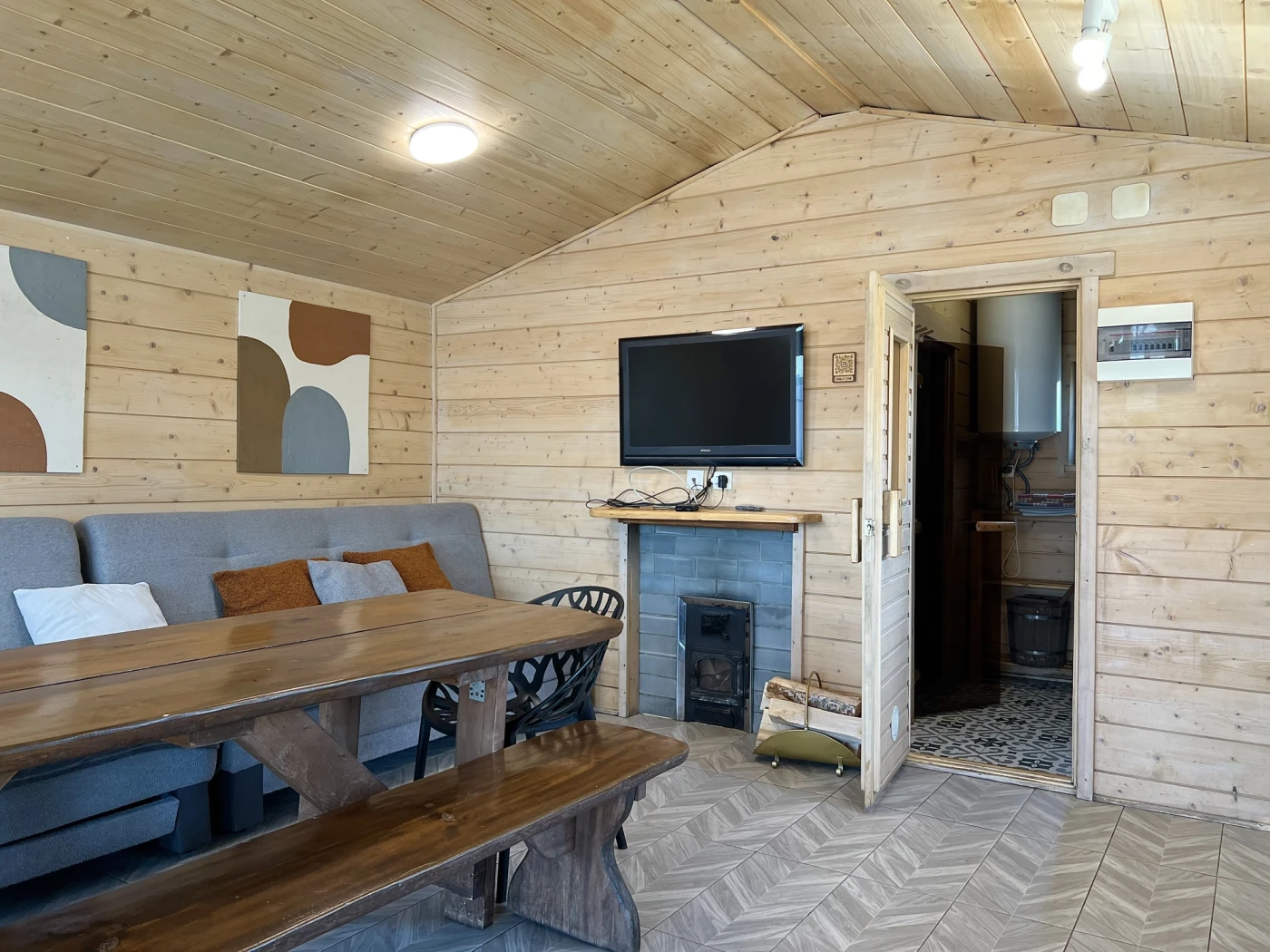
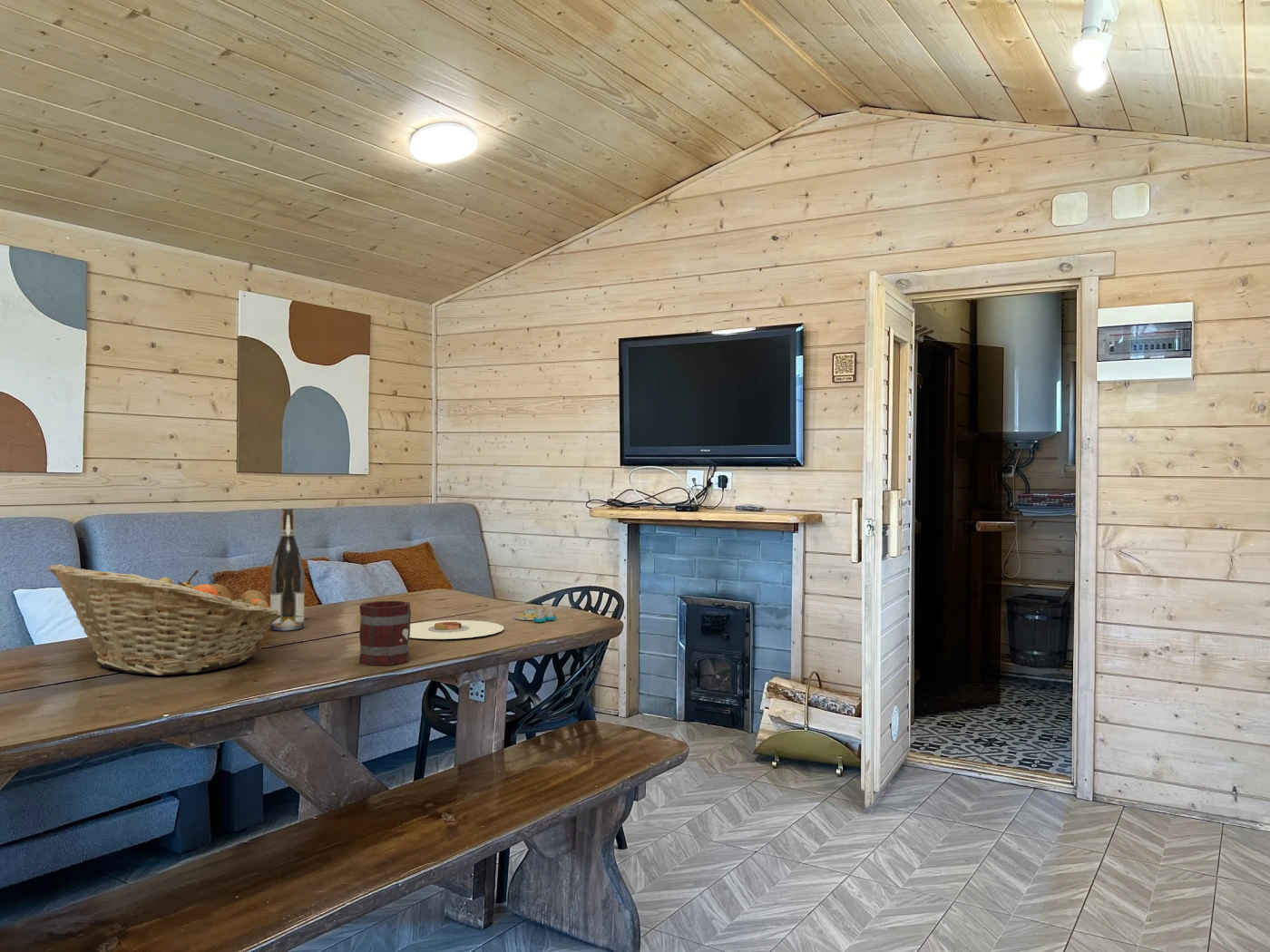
+ salt and pepper shaker set (534, 612)
+ plate (448, 626)
+ mug (390, 630)
+ fruit basket (166, 610)
+ wine bottle (287, 568)
